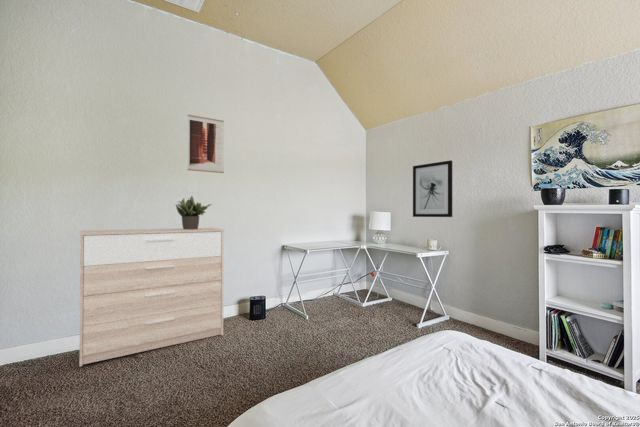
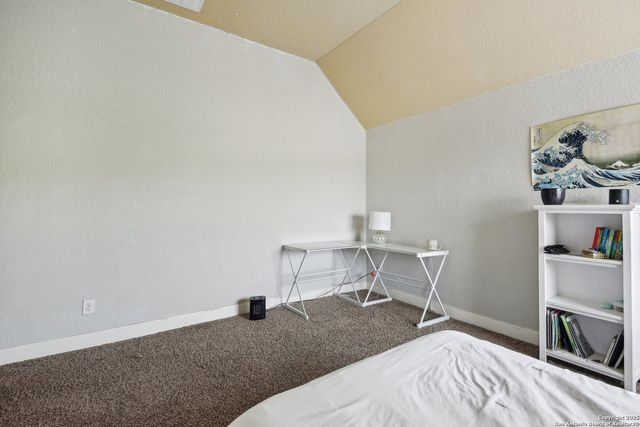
- sideboard (156, 286)
- wall art (206, 144)
- wall art (431, 190)
- potted plant (195, 211)
